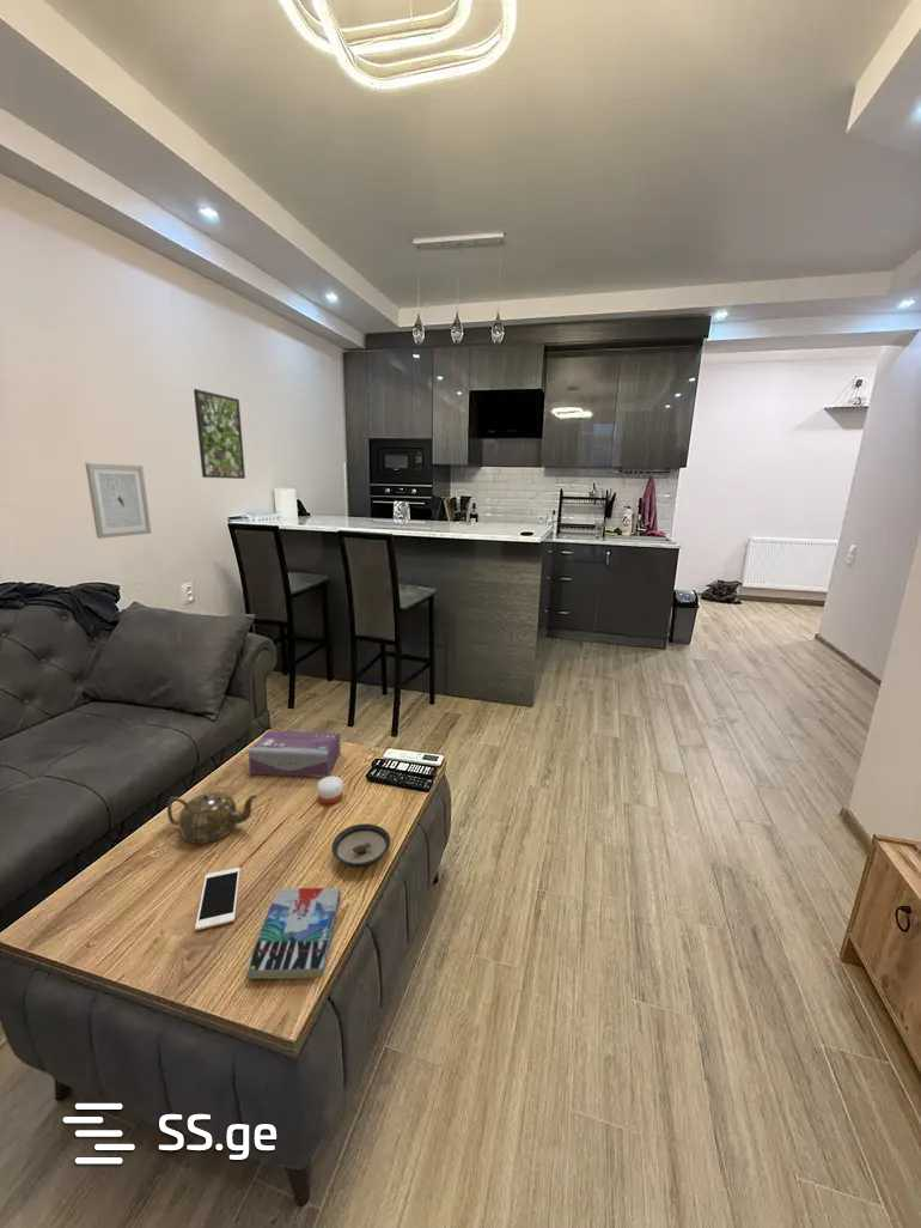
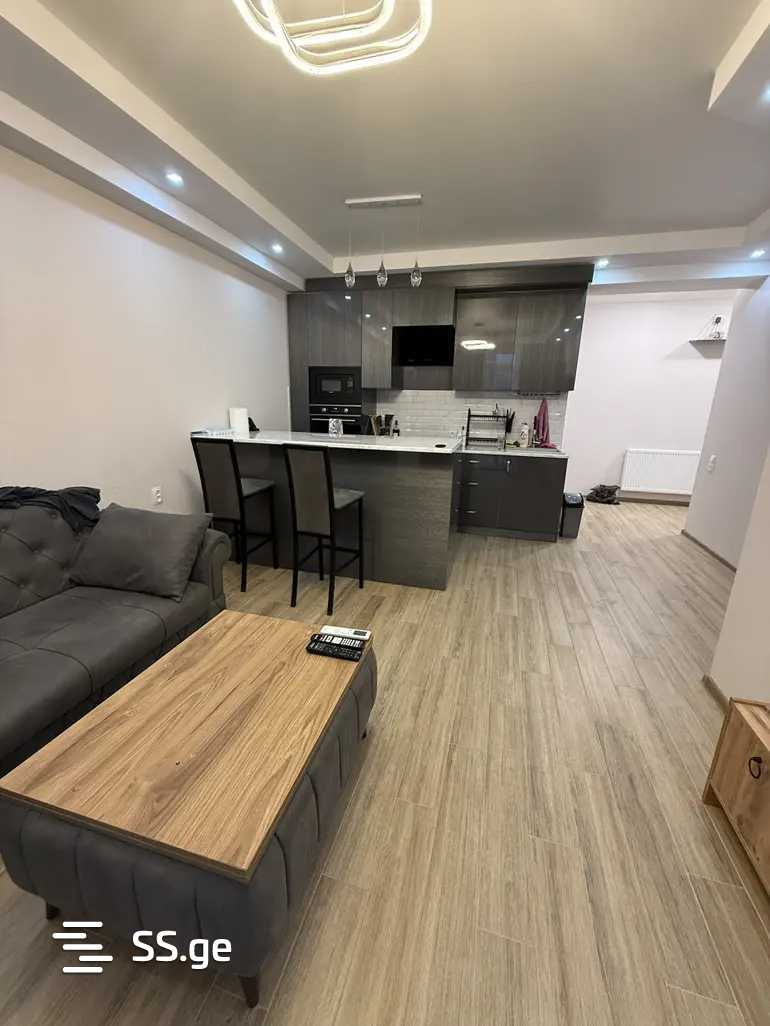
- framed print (220, 437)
- saucer (361, 849)
- teapot (212, 810)
- candle (329, 782)
- wall art (120, 500)
- tissue box (295, 752)
- cell phone (219, 896)
- book (298, 928)
